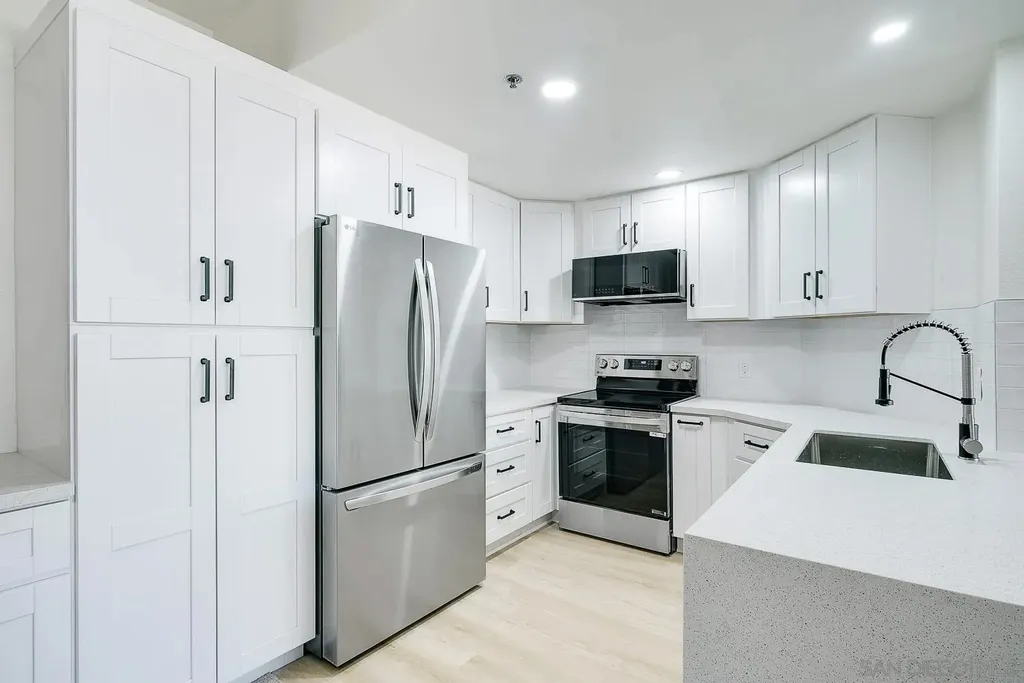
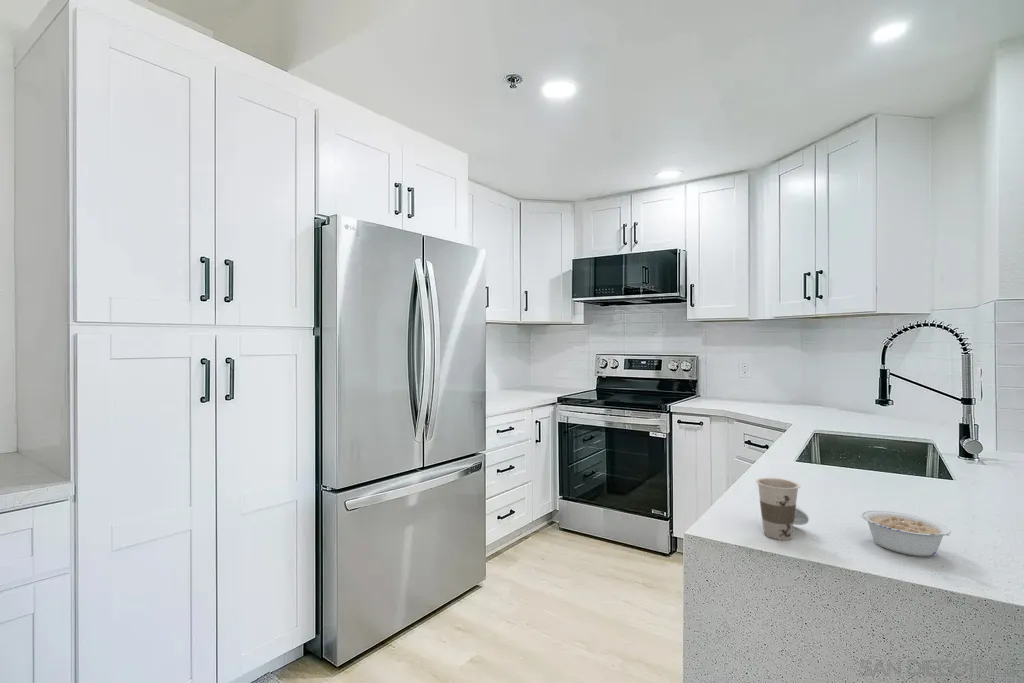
+ legume (907, 532)
+ cup (781, 506)
